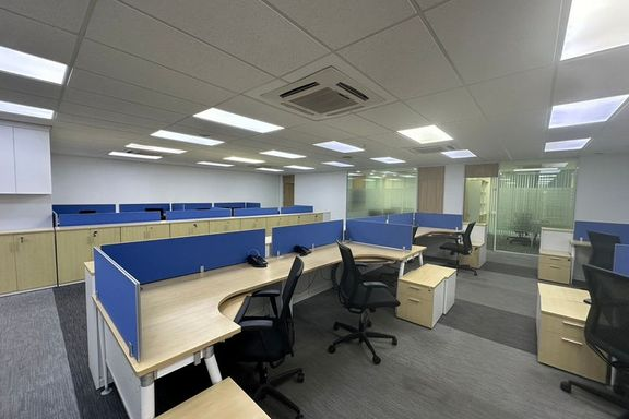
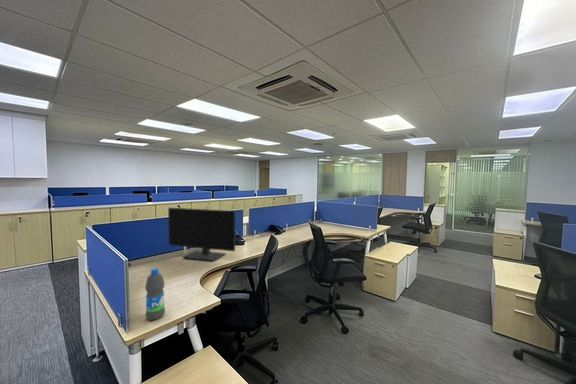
+ water bottle (155, 293)
+ monitor (204, 232)
